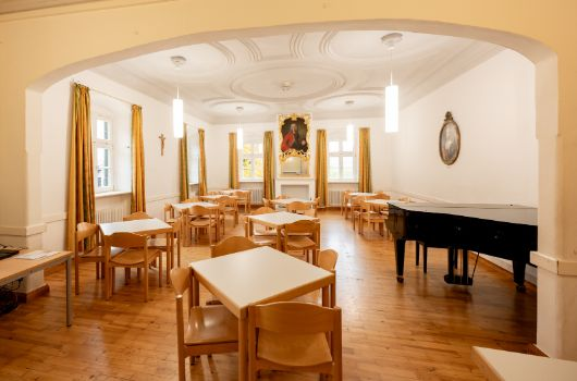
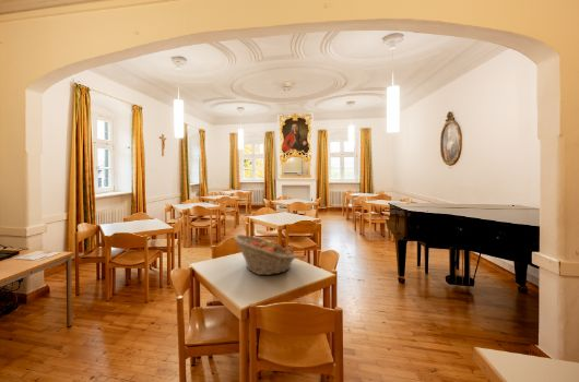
+ fruit basket (264, 251)
